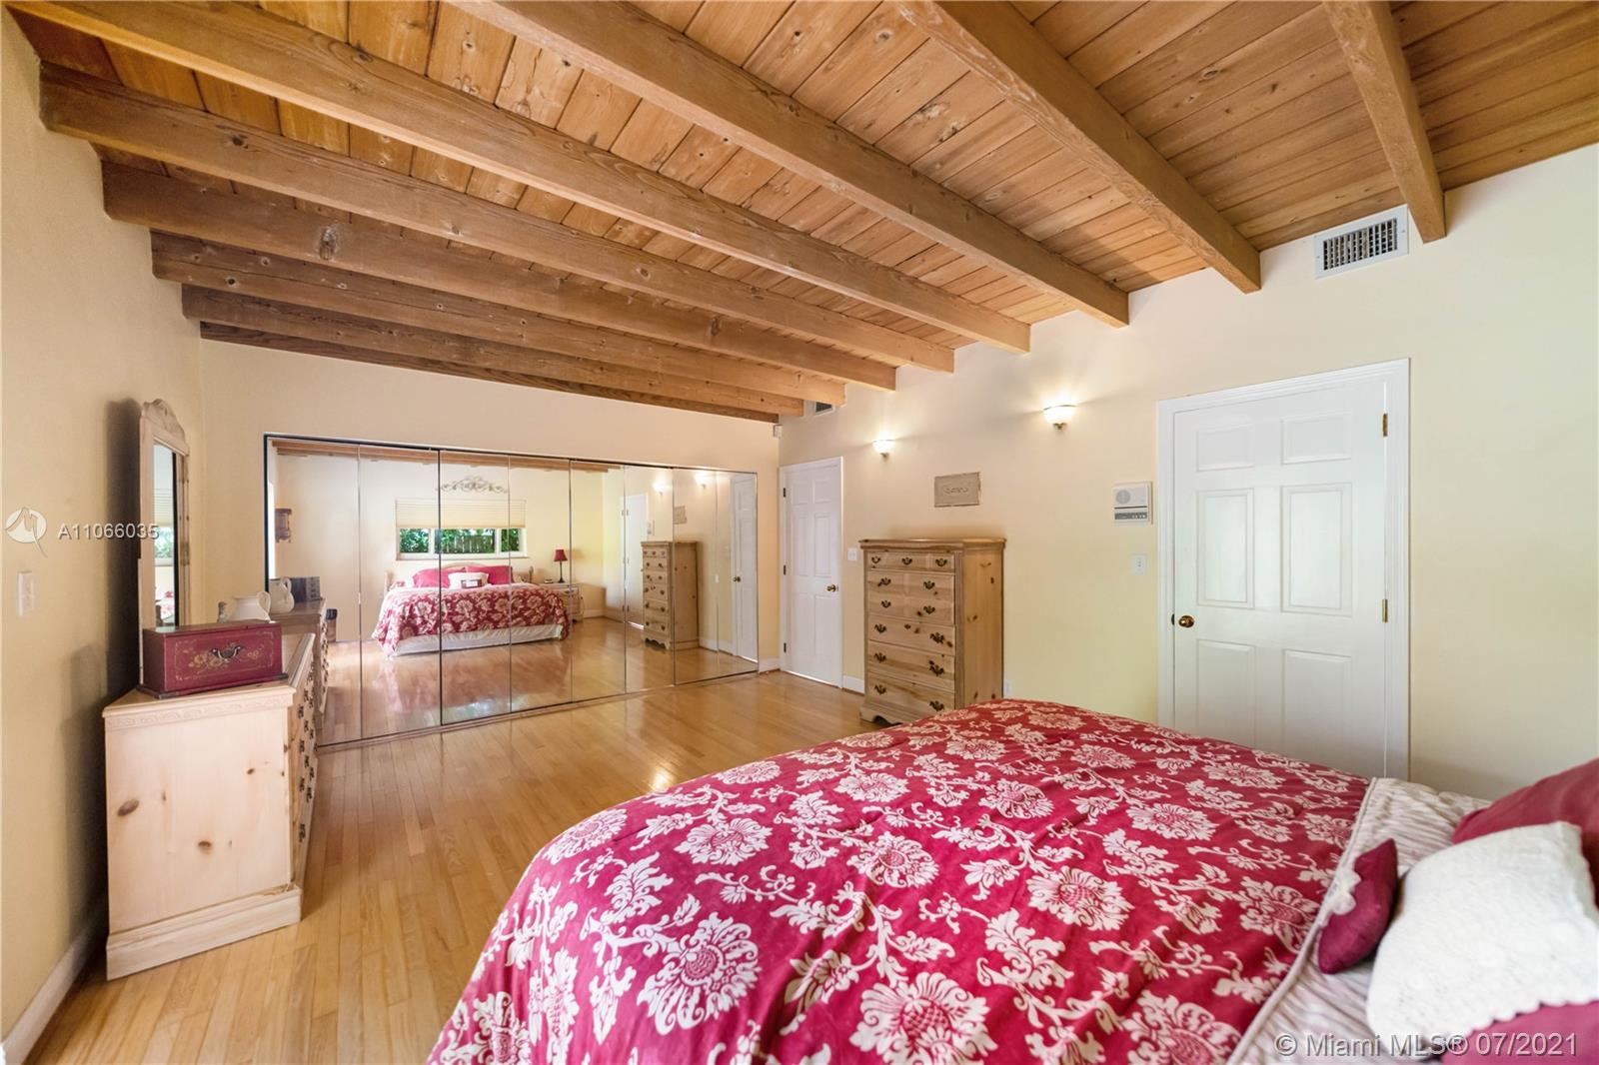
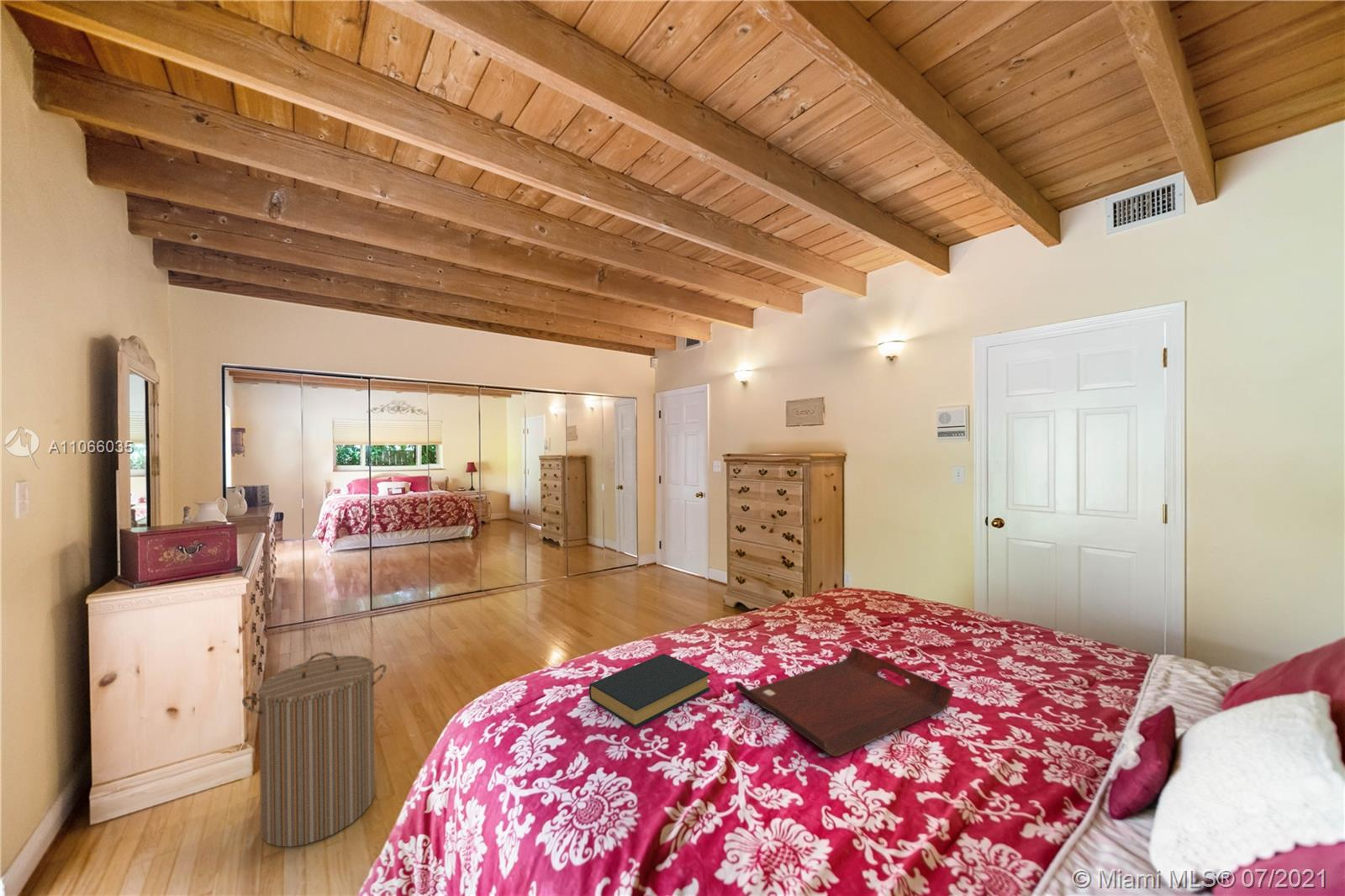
+ laundry hamper (319, 732)
+ hardback book (651, 686)
+ serving tray (841, 693)
